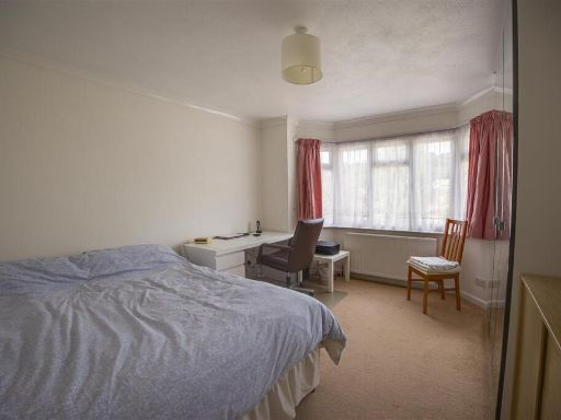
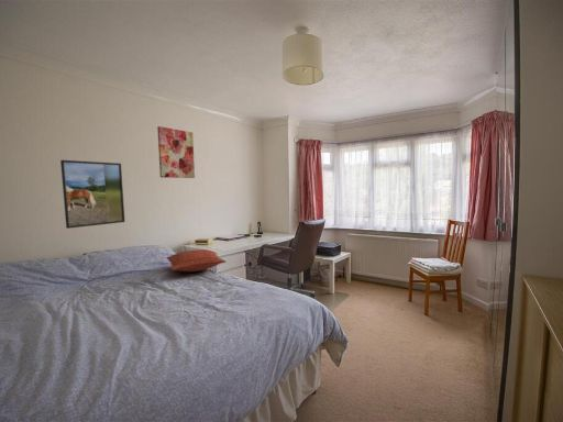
+ pillow (195, 259)
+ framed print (95, 193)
+ wall art (177, 154)
